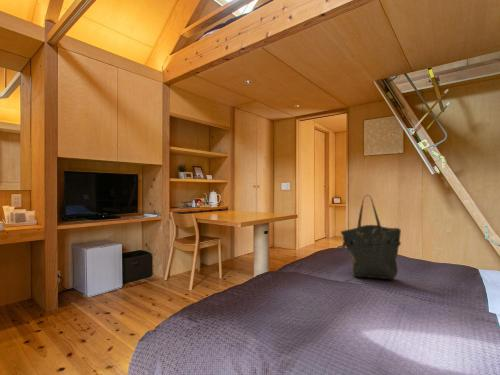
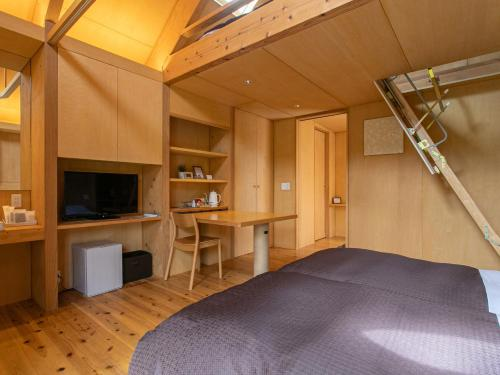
- tote bag (369, 236)
